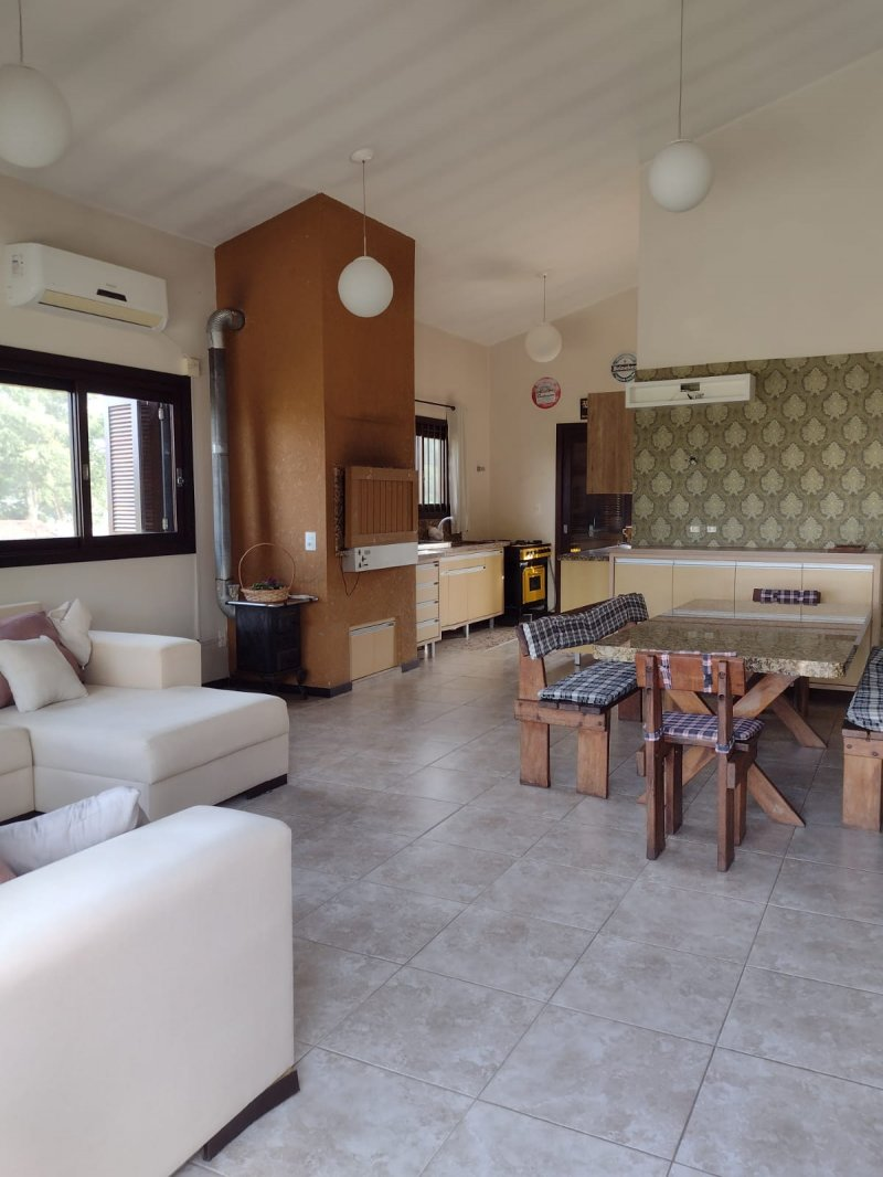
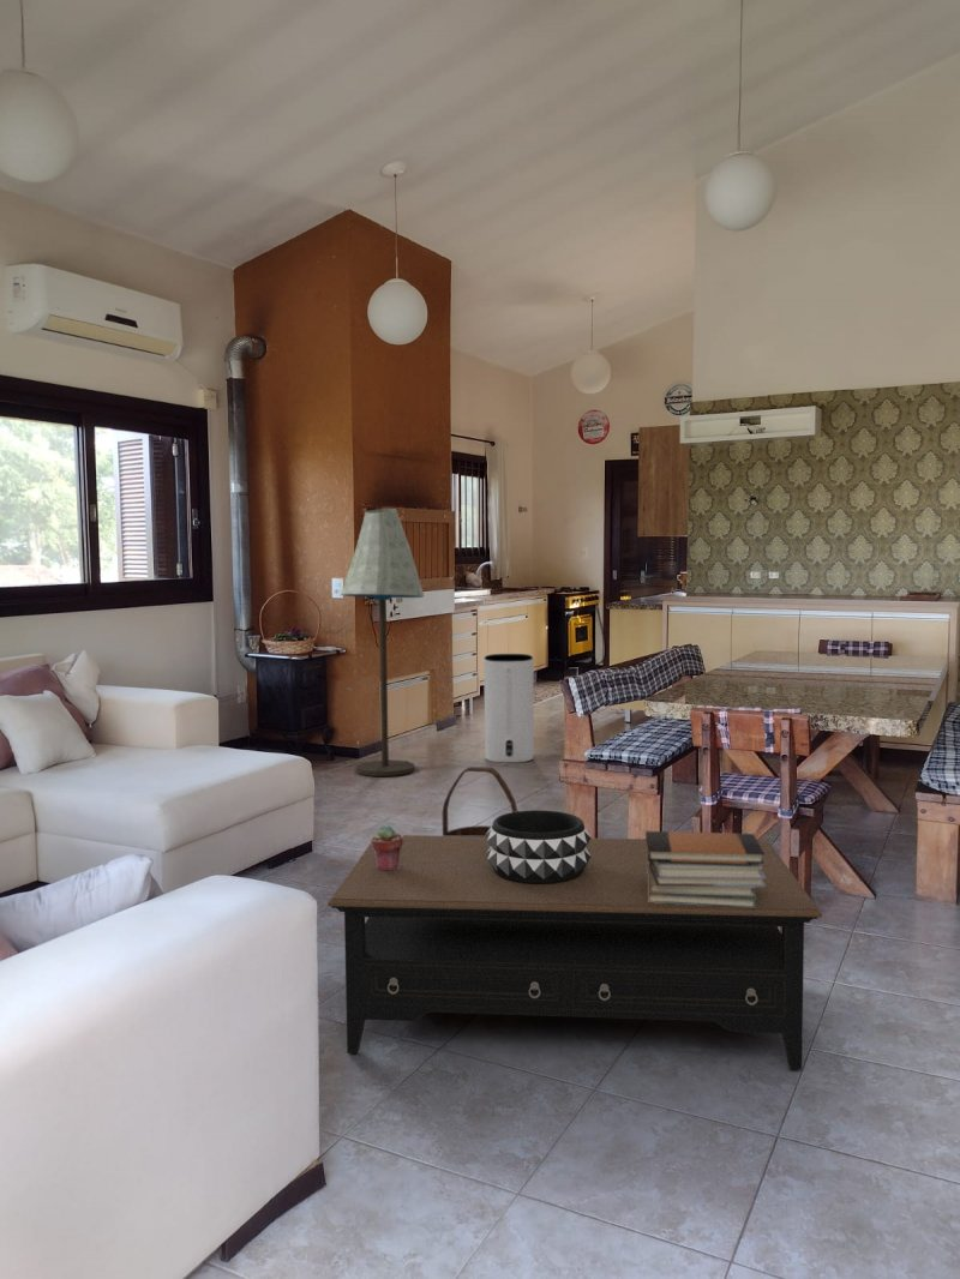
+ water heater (509, 708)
+ decorative bowl (538, 845)
+ potted succulent (386, 845)
+ floor lamp (383, 640)
+ book stack (702, 867)
+ coffee table (569, 939)
+ basket (480, 825)
